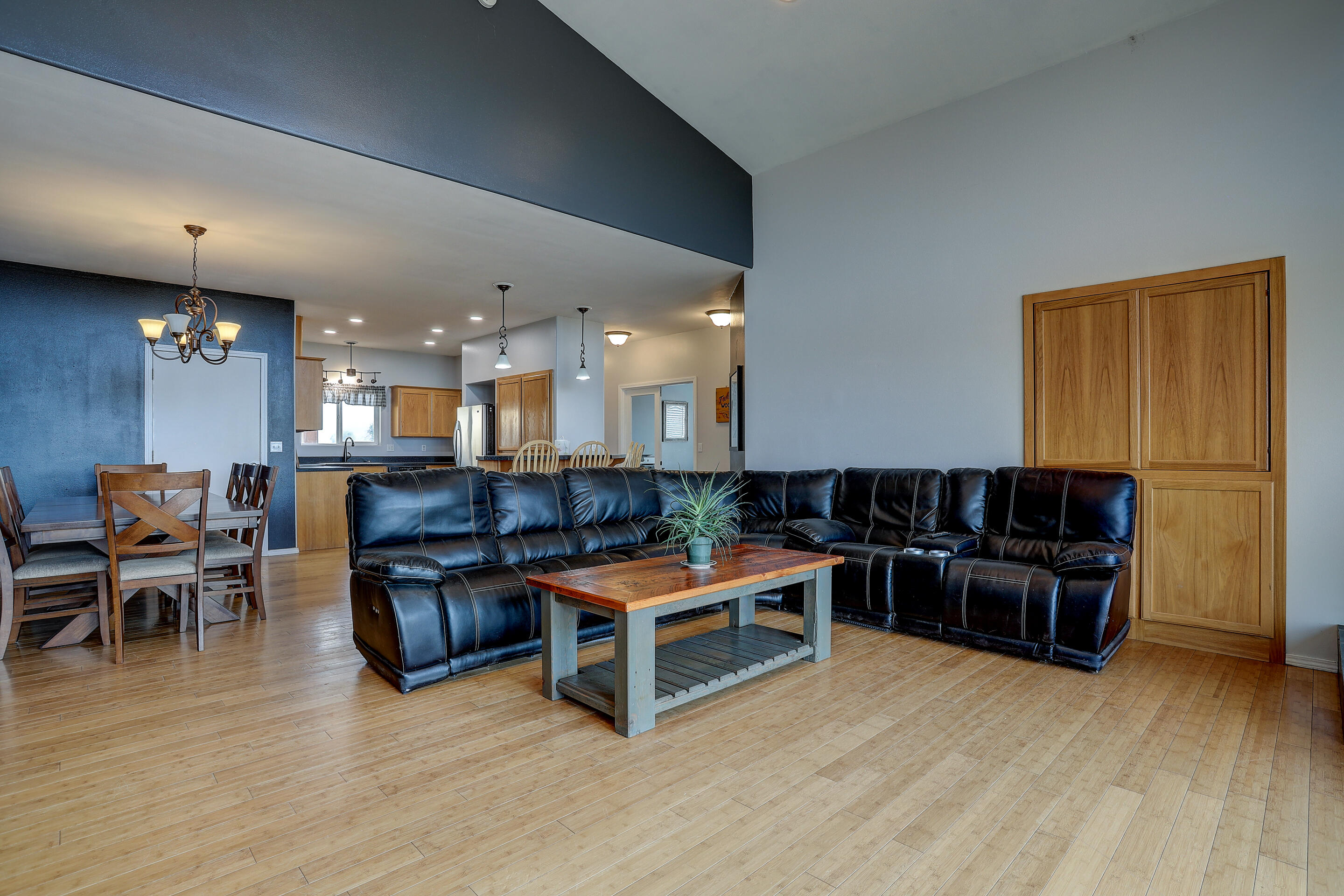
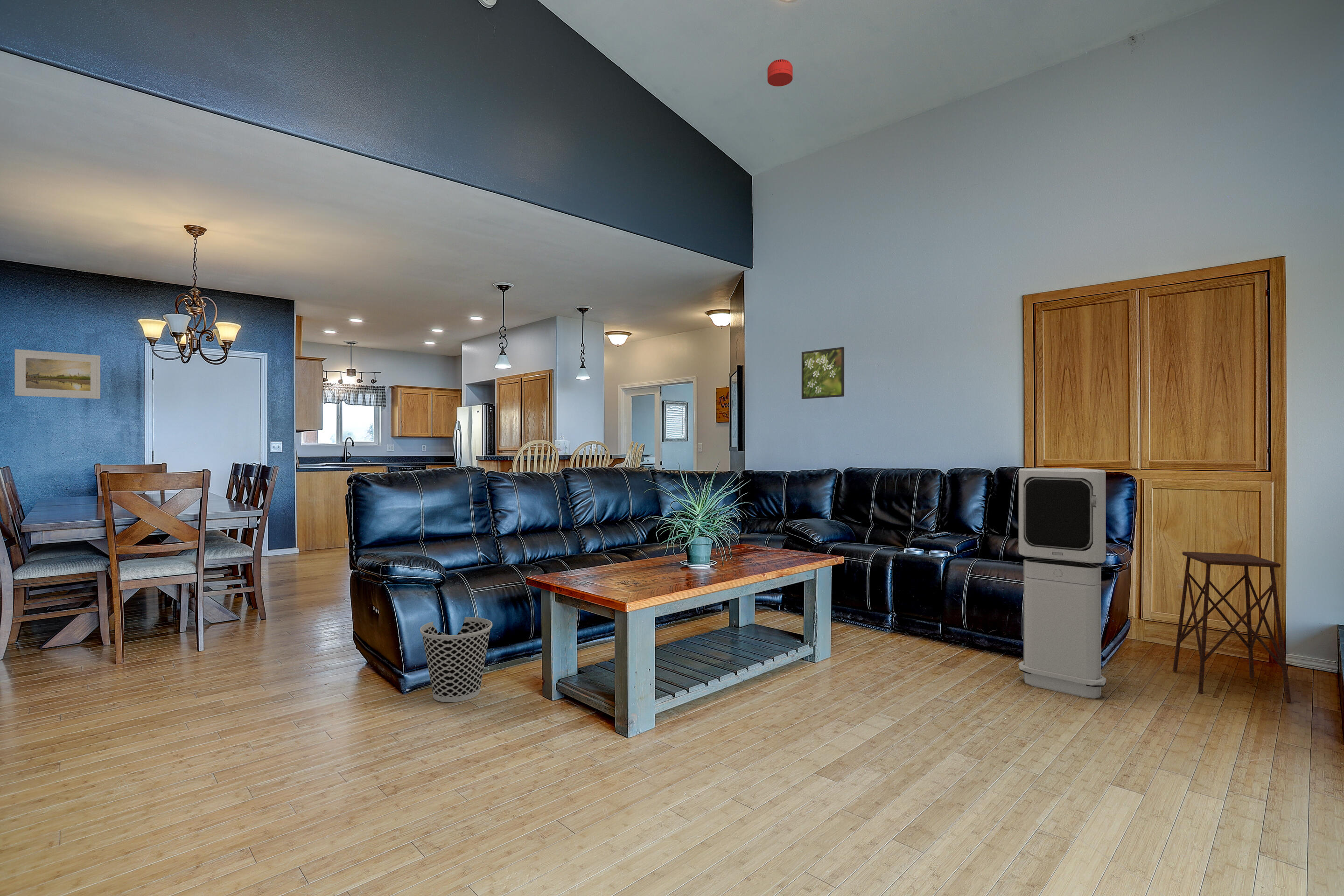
+ side table (1227, 621)
+ wastebasket (456, 659)
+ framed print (822, 373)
+ smoke detector (780, 72)
+ air purifier (1066, 575)
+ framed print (59, 375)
